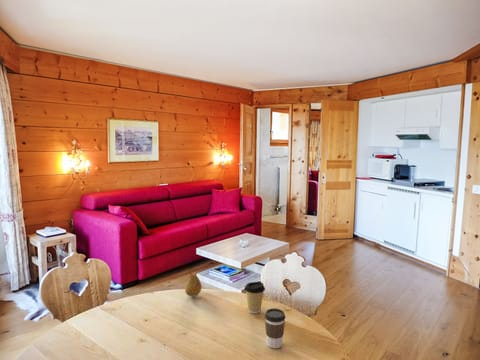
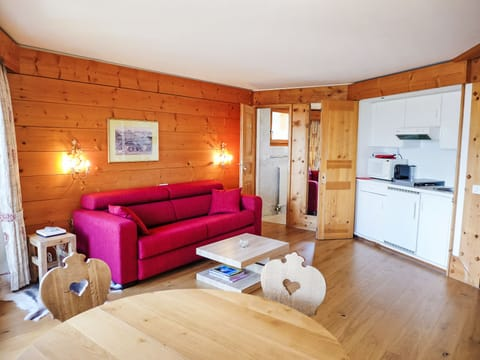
- coffee cup (254, 297)
- coffee cup (274, 328)
- fruit (193, 283)
